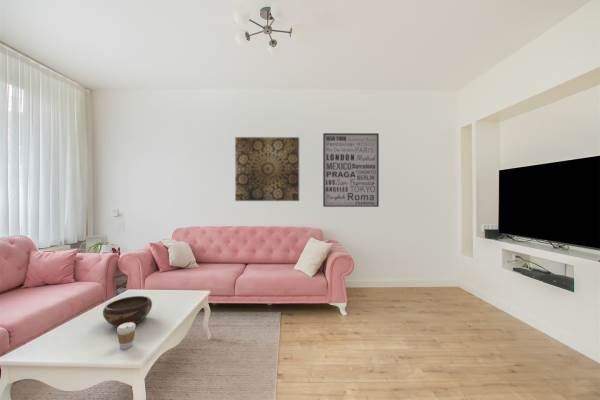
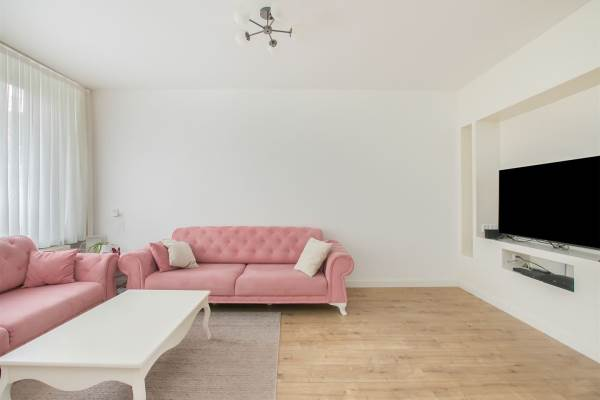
- wall art (267, 169)
- wall art (350, 170)
- coffee cup (126, 335)
- decorative bowl (128, 312)
